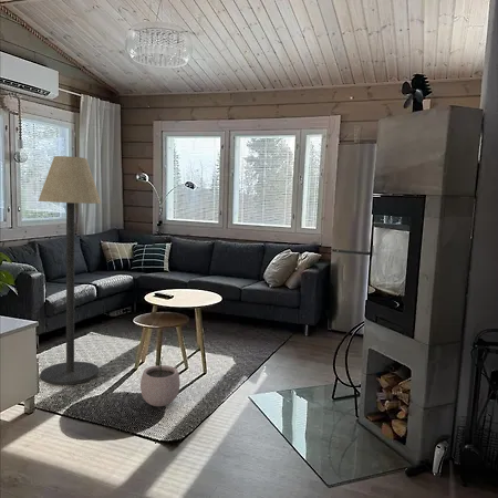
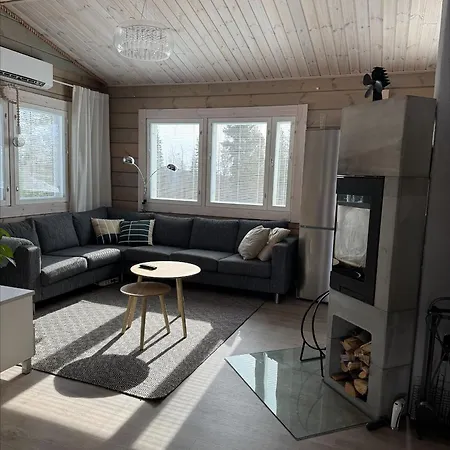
- floor lamp (70, 268)
- plant pot (159, 380)
